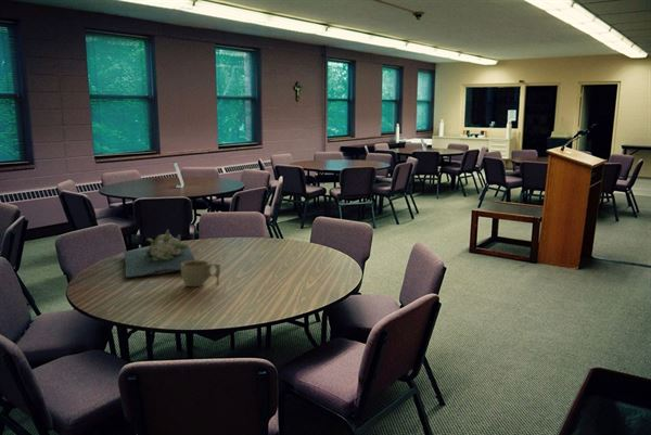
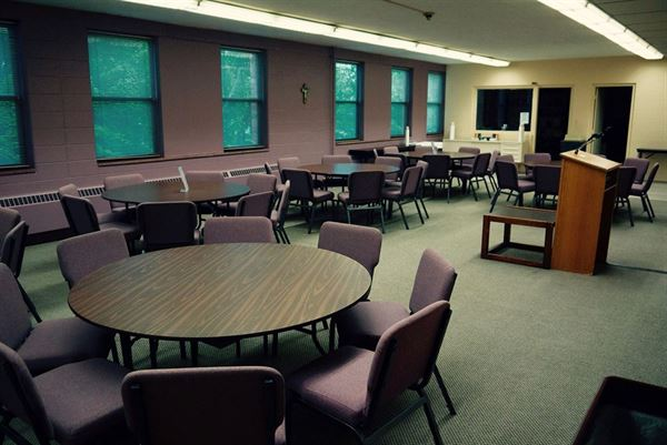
- cup (201, 273)
- flower arrangement (158, 247)
